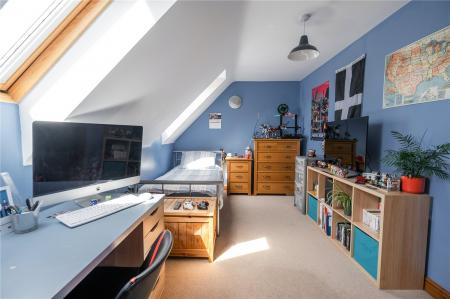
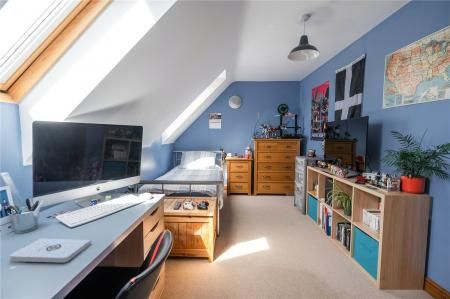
+ notepad (52, 249)
